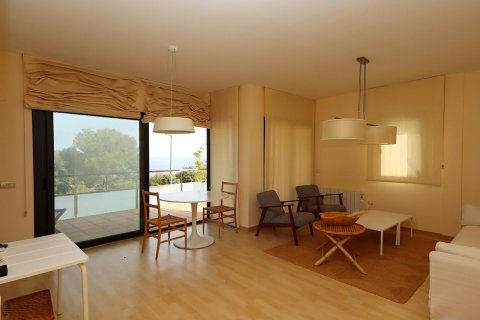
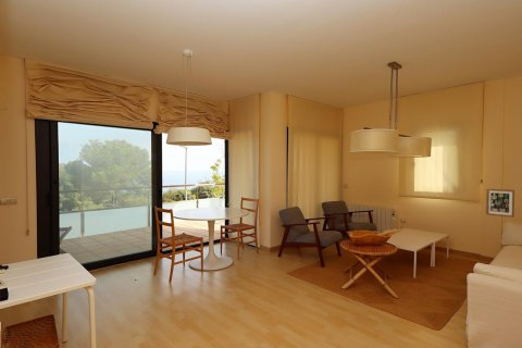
+ wall art (499, 202)
